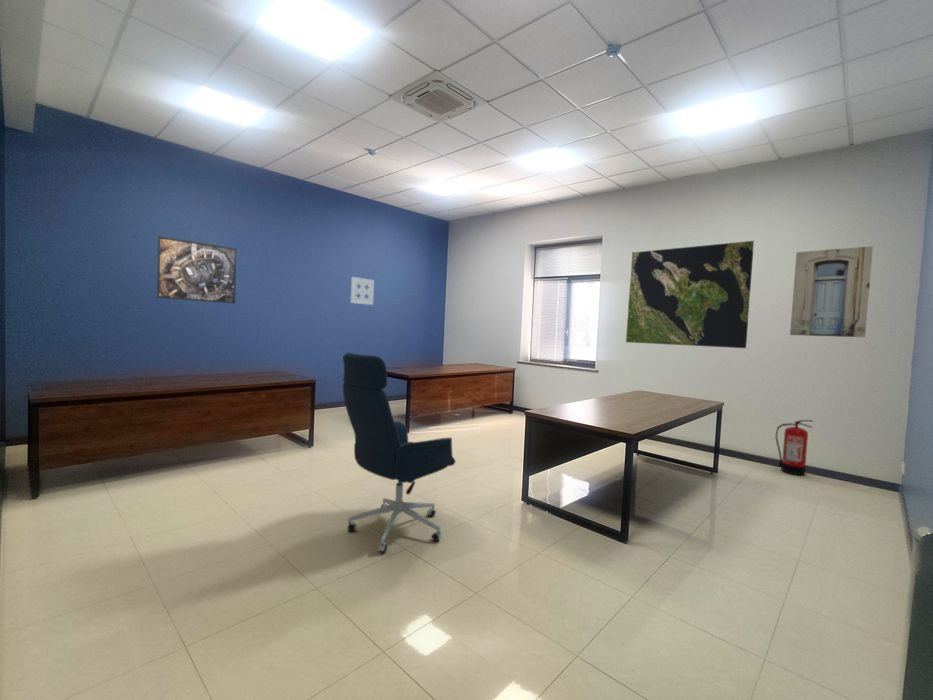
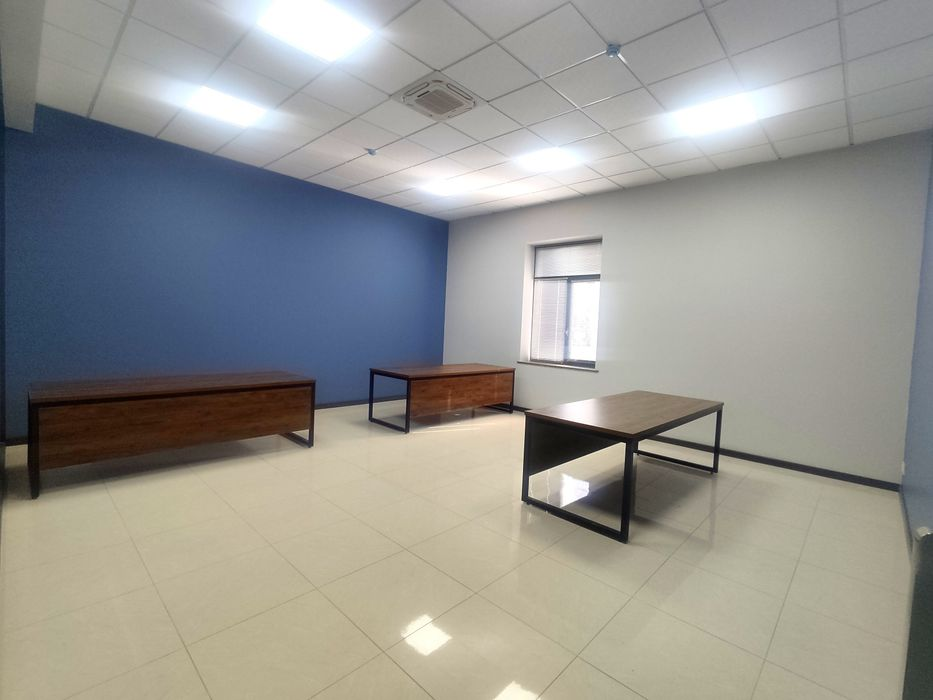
- wall art (362, 291)
- world map (684, 296)
- office chair (397, 442)
- wall art (829, 293)
- fire extinguisher (792, 444)
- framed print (199, 271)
